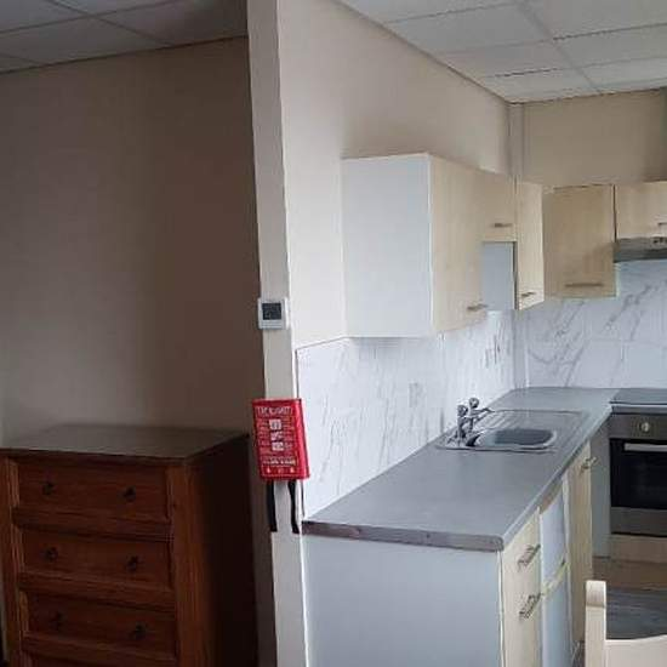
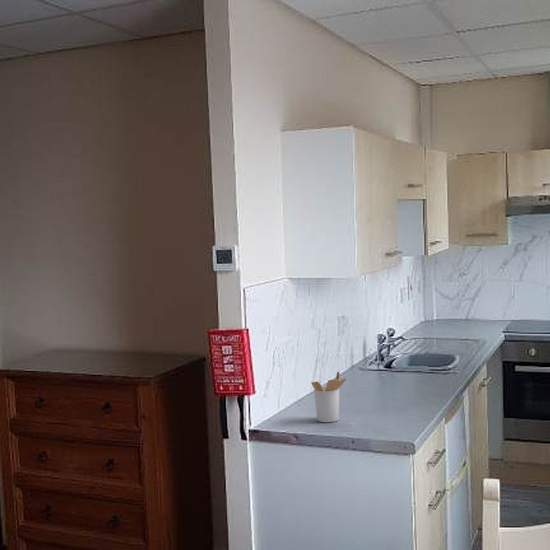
+ utensil holder (330, 397)
